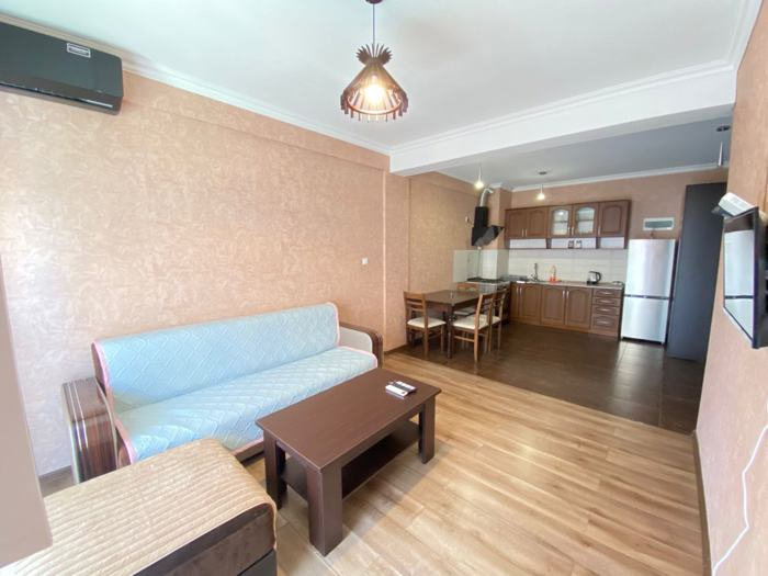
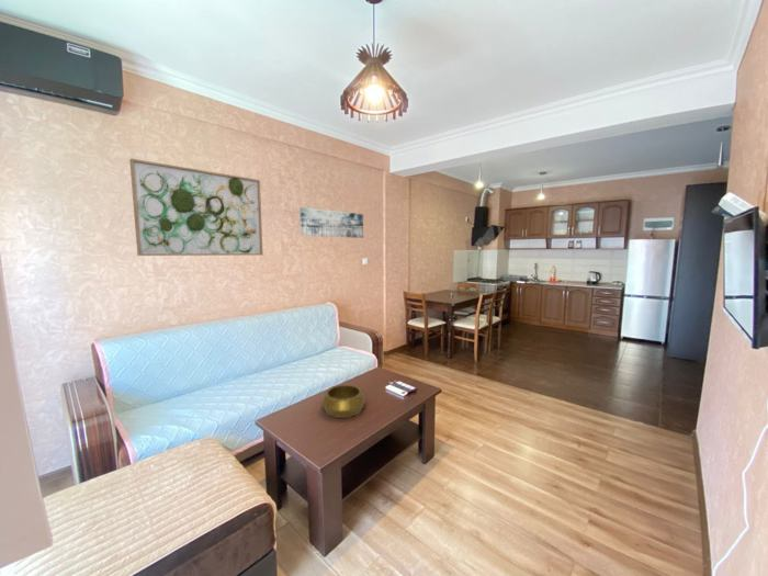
+ decorative bowl (343, 400)
+ wall art (205, 213)
+ wall art (334, 224)
